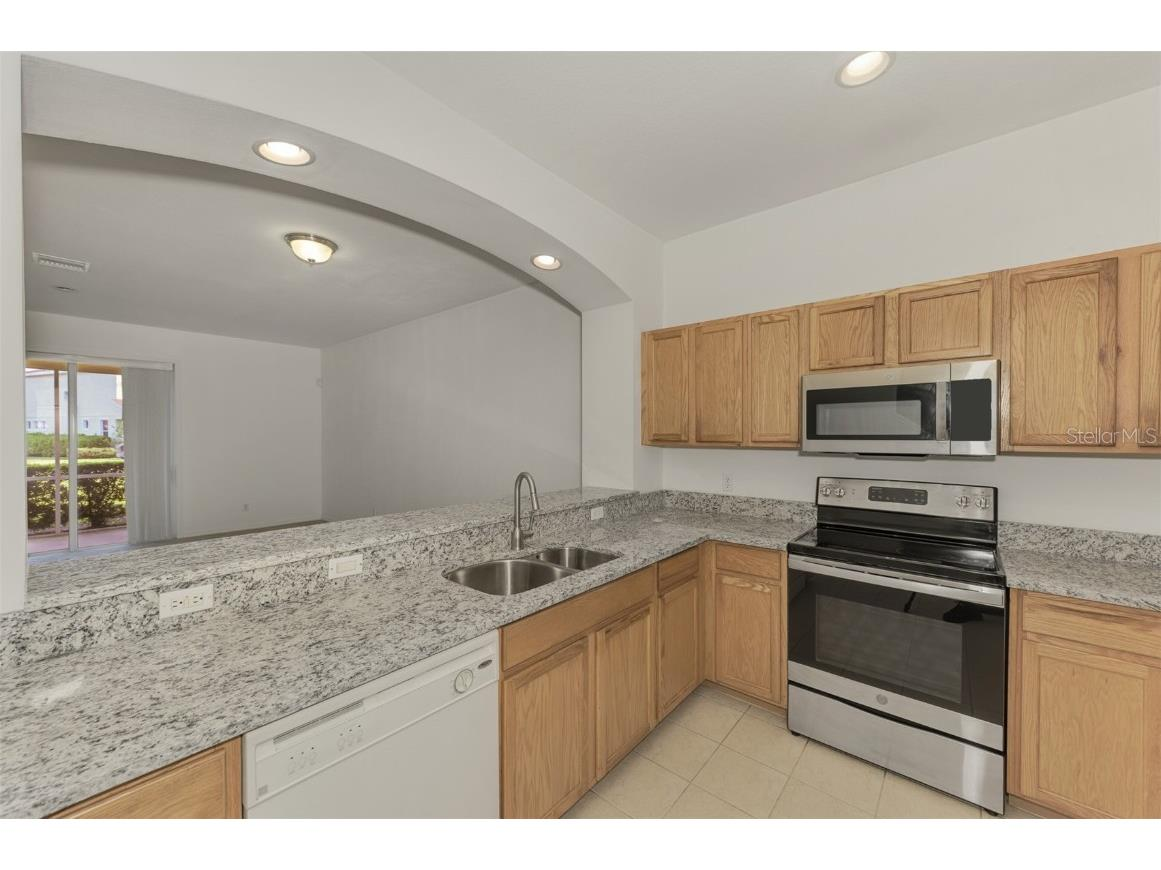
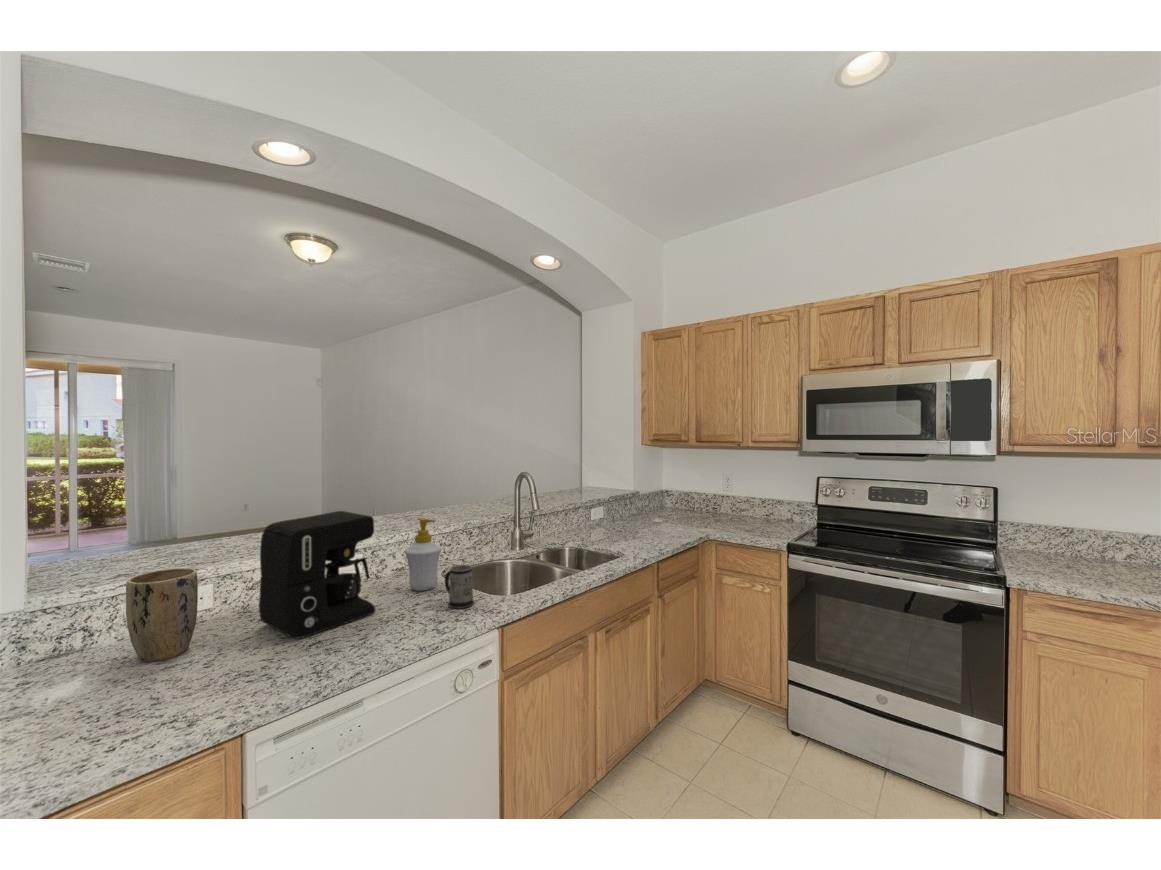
+ plant pot (163, 614)
+ soap bottle (423, 552)
+ mug (457, 584)
+ coffee maker (325, 568)
